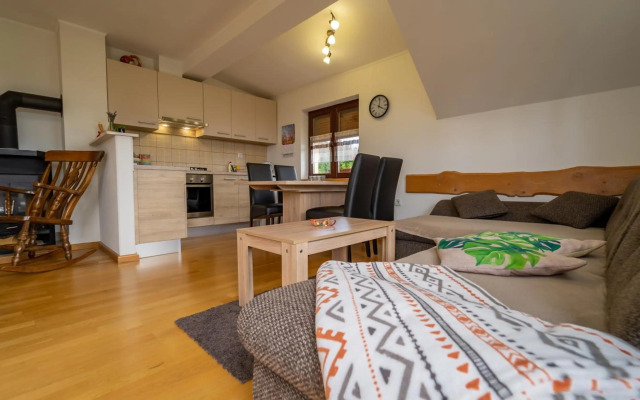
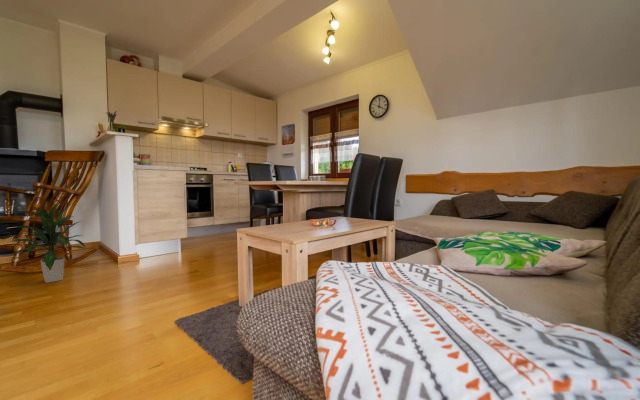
+ indoor plant (50, 241)
